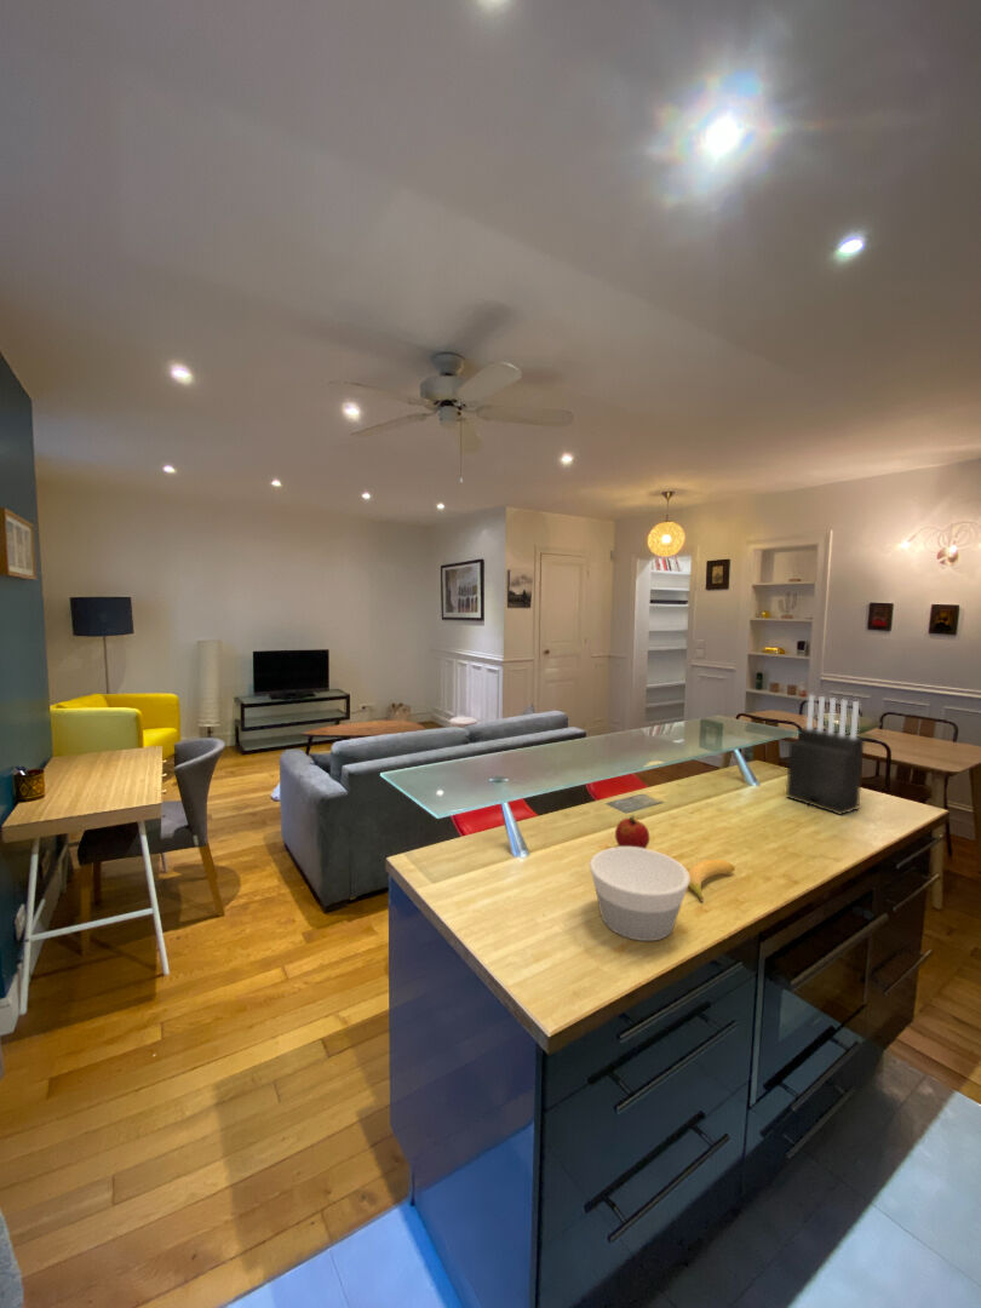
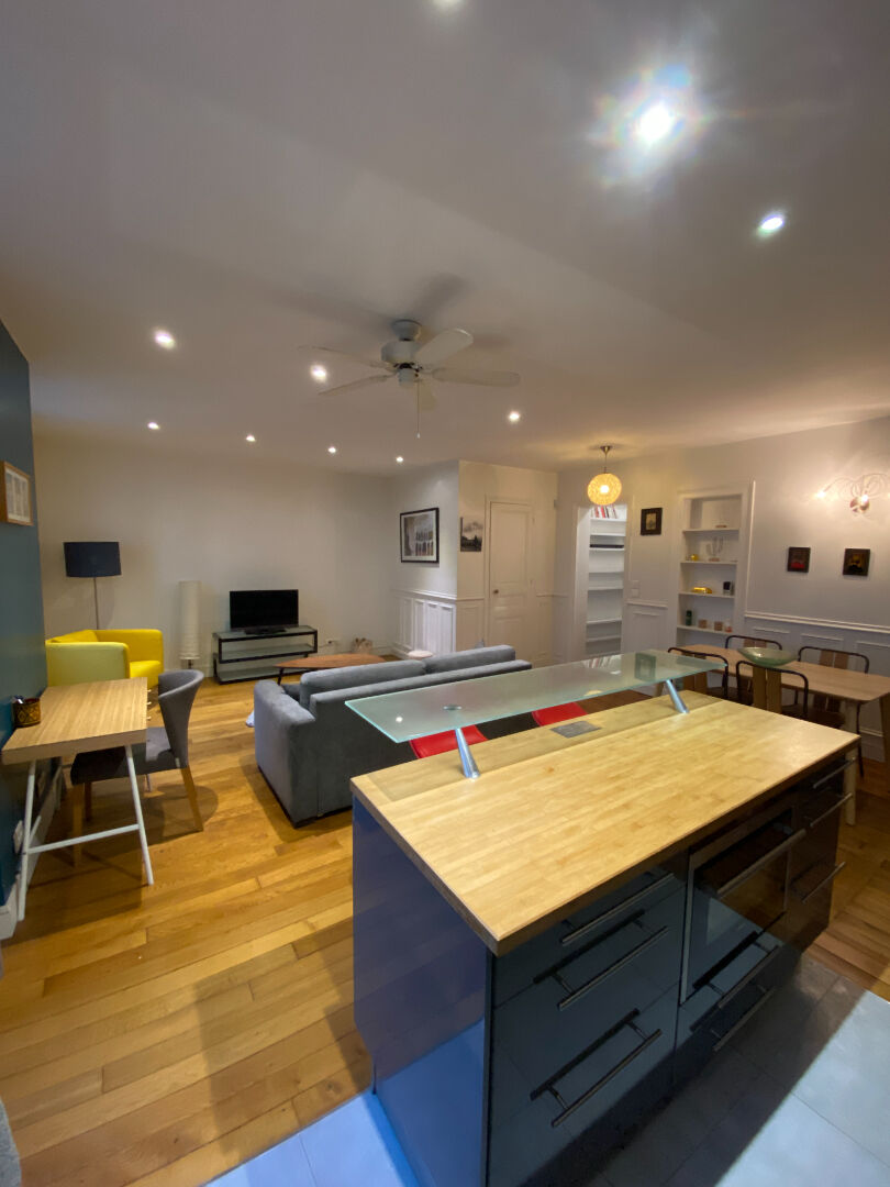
- bowl (637, 893)
- banana (710, 874)
- knife block (822, 751)
- apple (632, 833)
